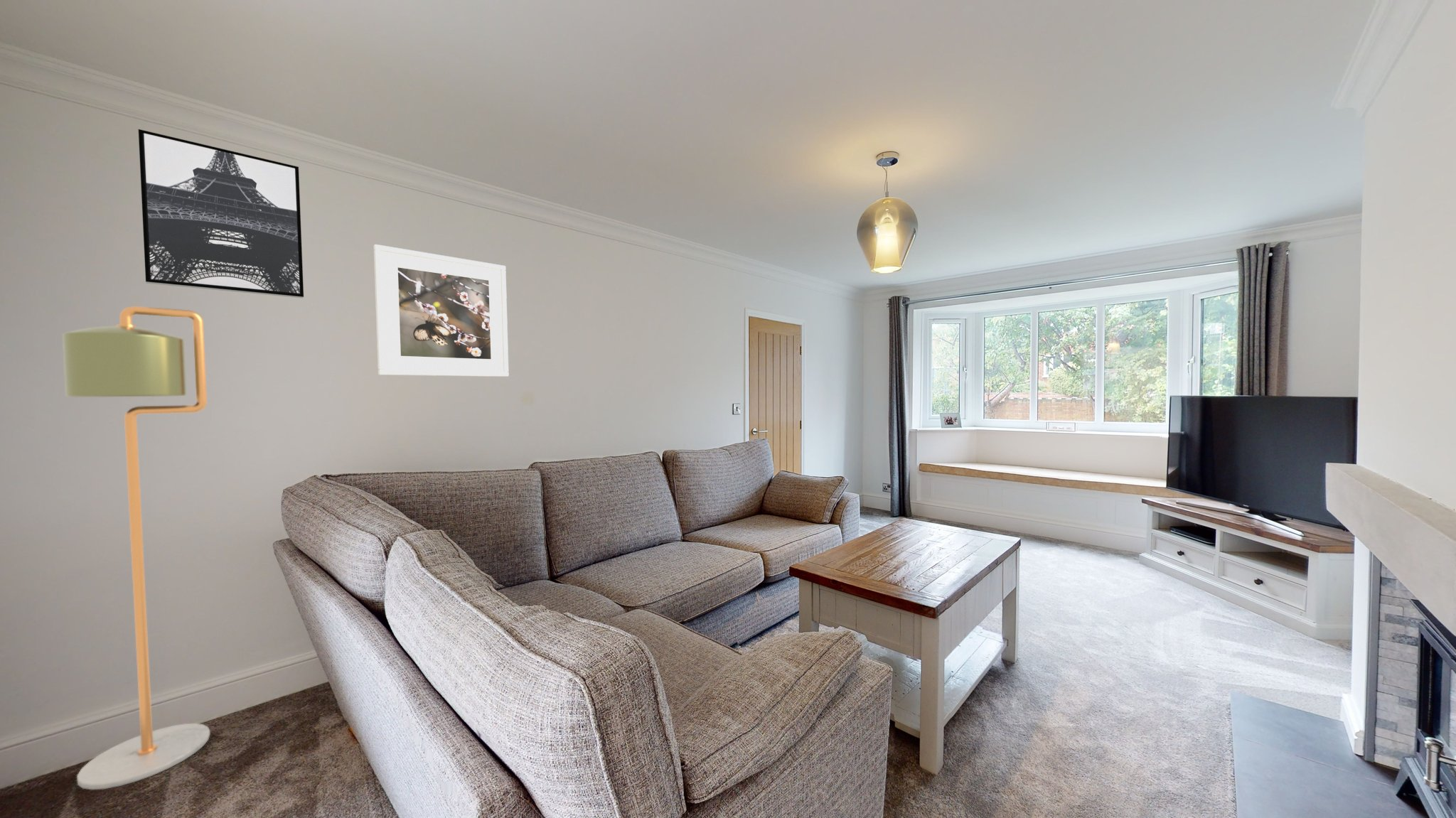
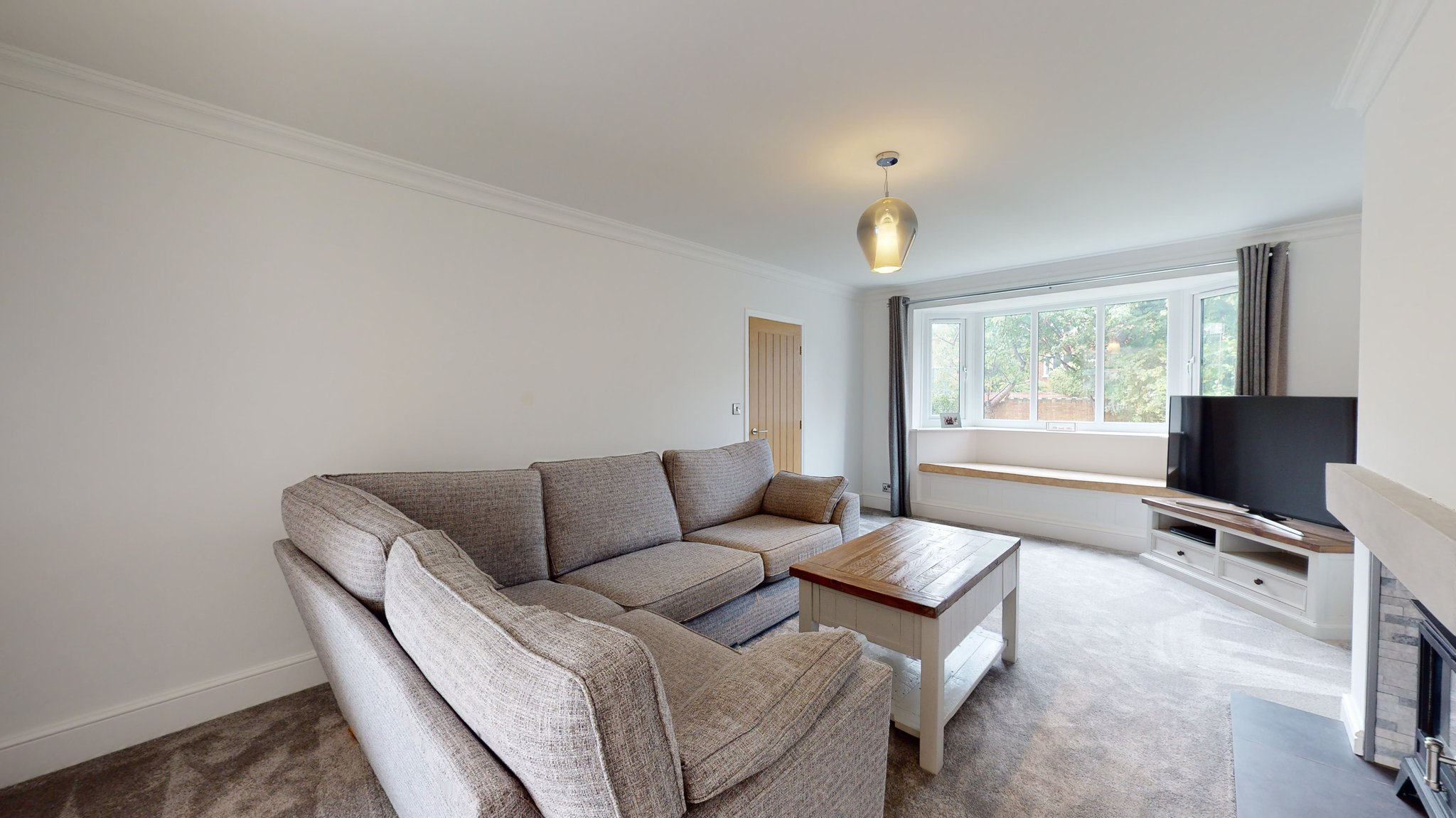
- floor lamp (141, 533)
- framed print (446, 316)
- wall art (228, 221)
